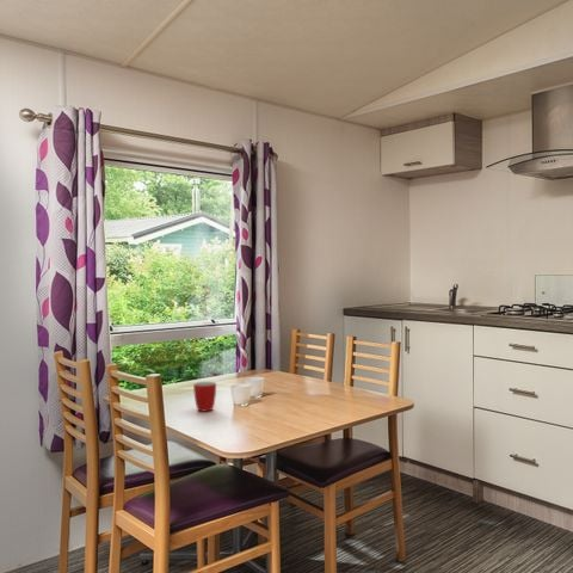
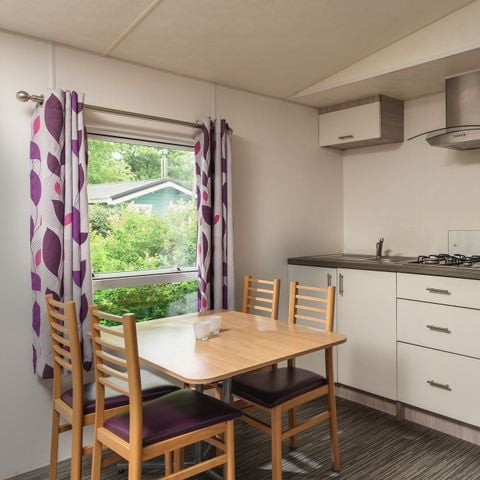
- mug (203, 398)
